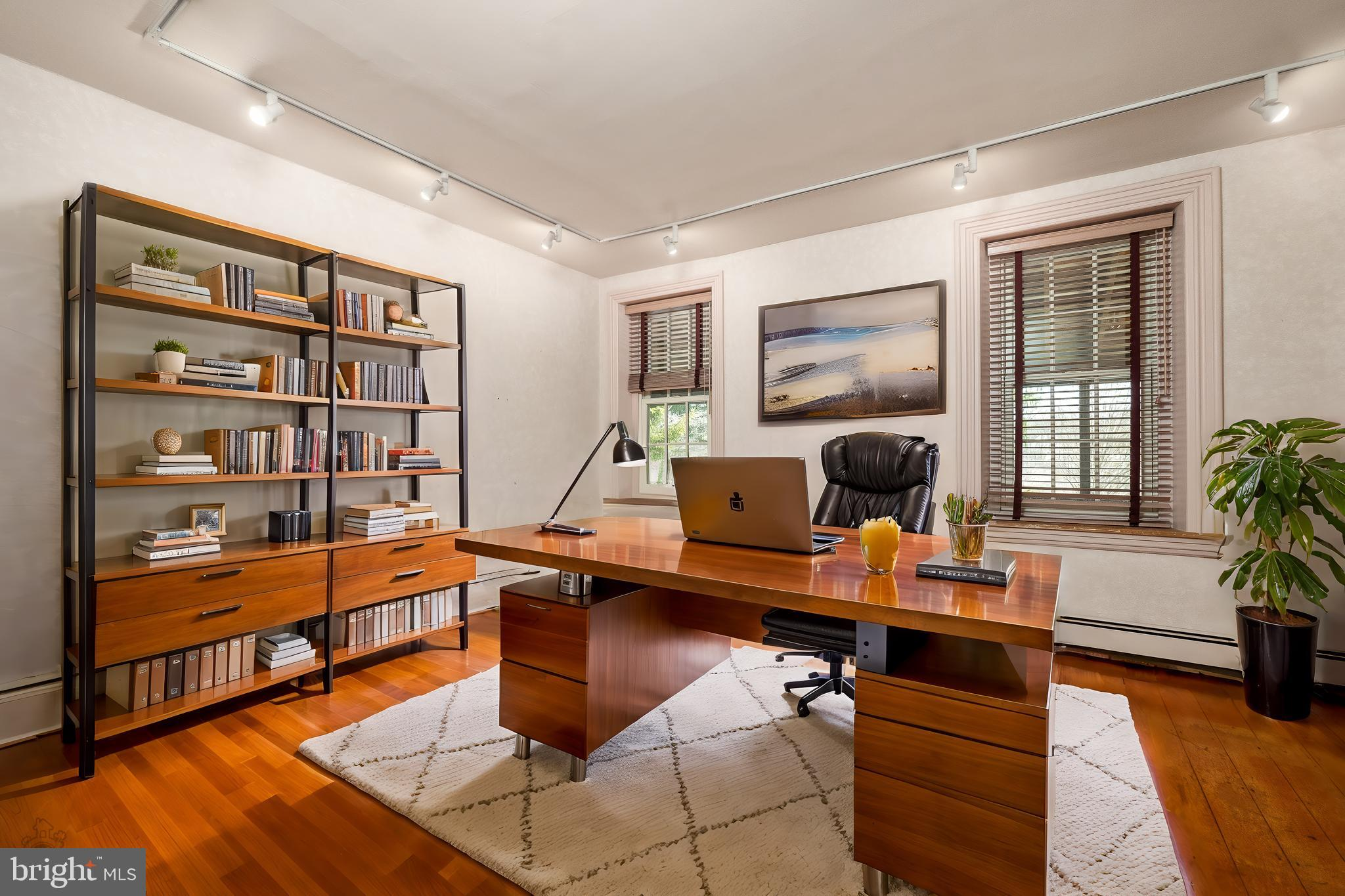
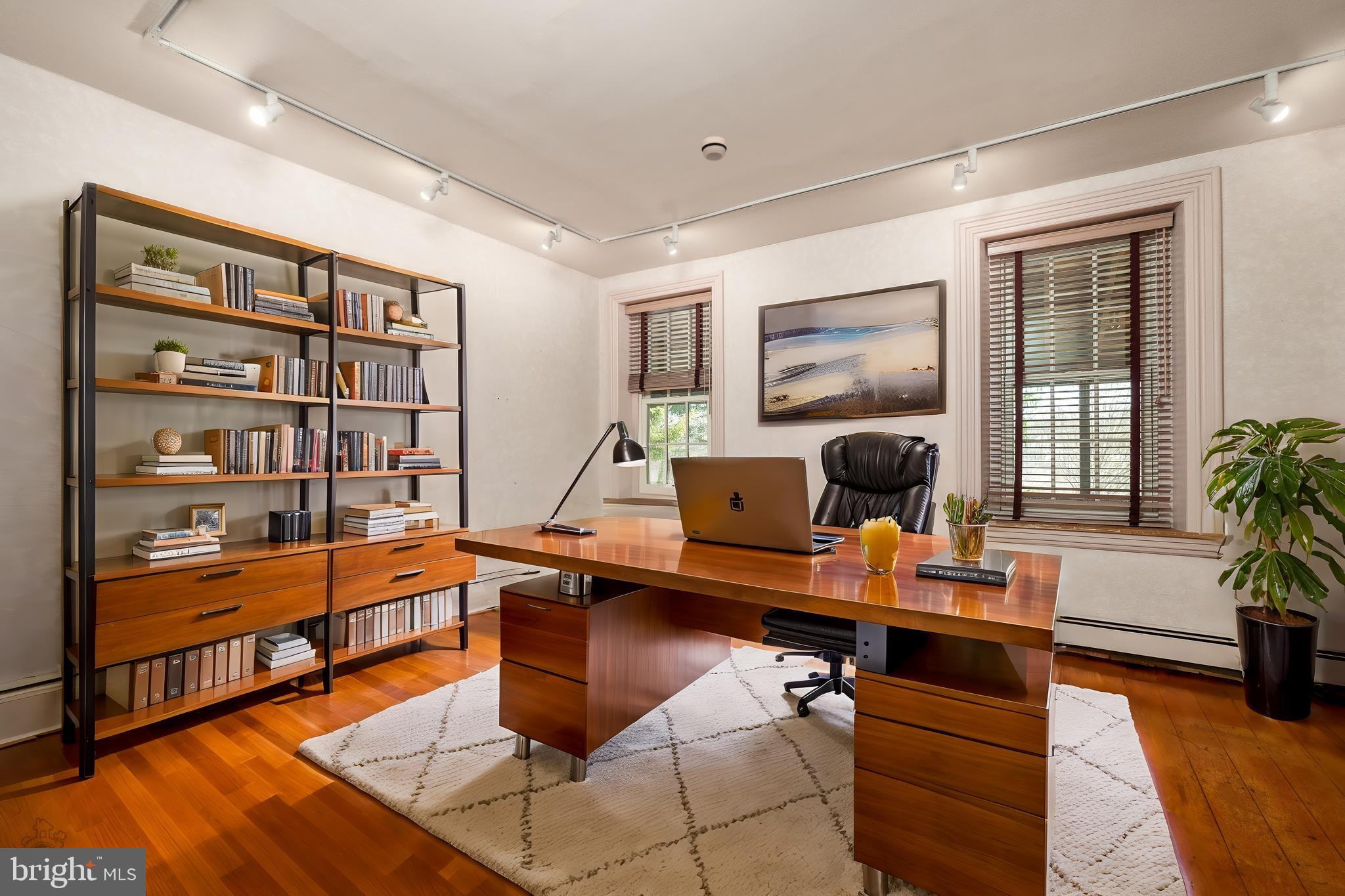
+ smoke detector (714, 149)
